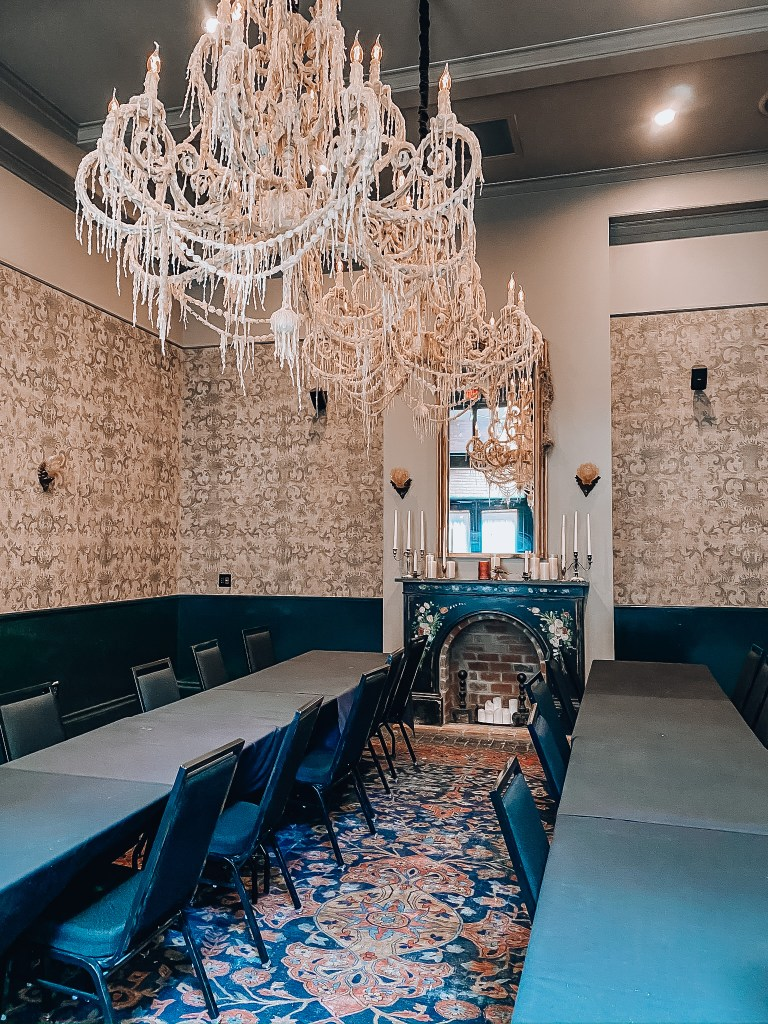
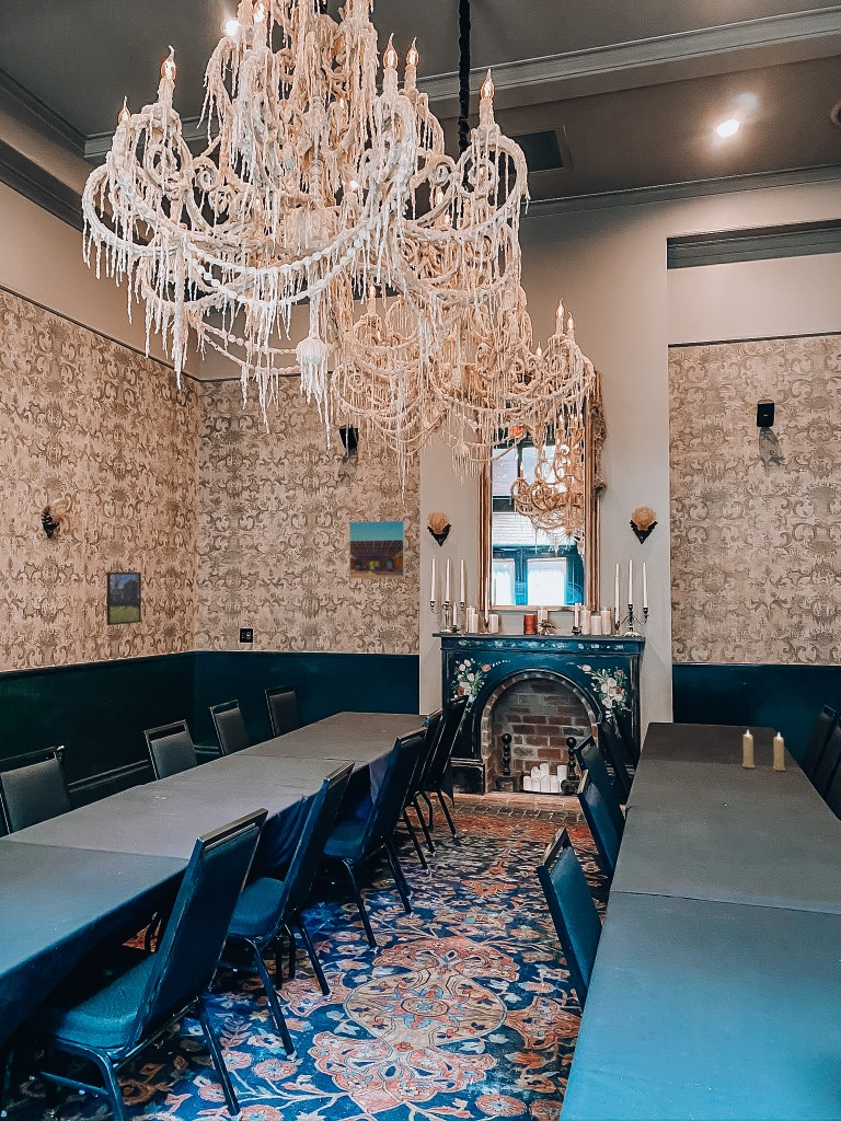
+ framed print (124, 598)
+ candle (752, 749)
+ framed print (377, 550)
